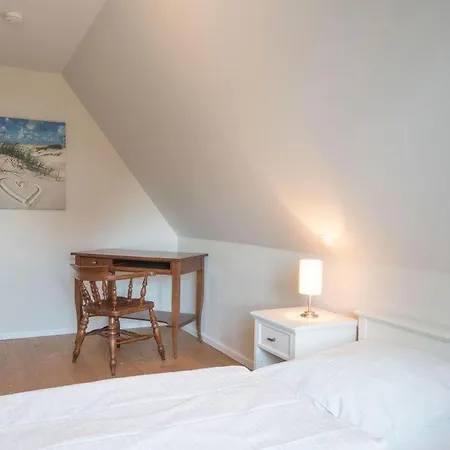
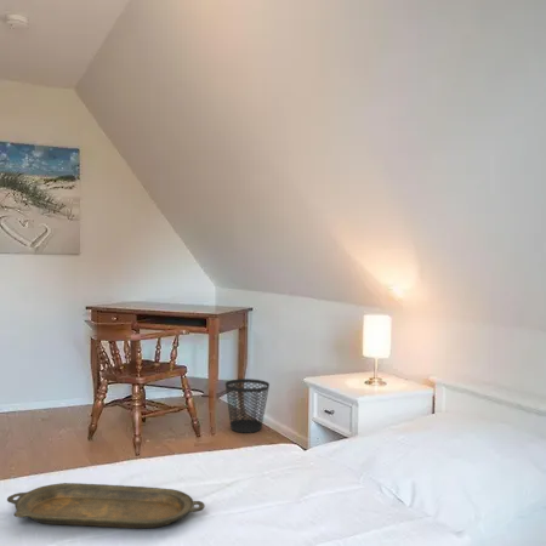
+ serving tray (106, 506)
+ wastebasket (246, 406)
